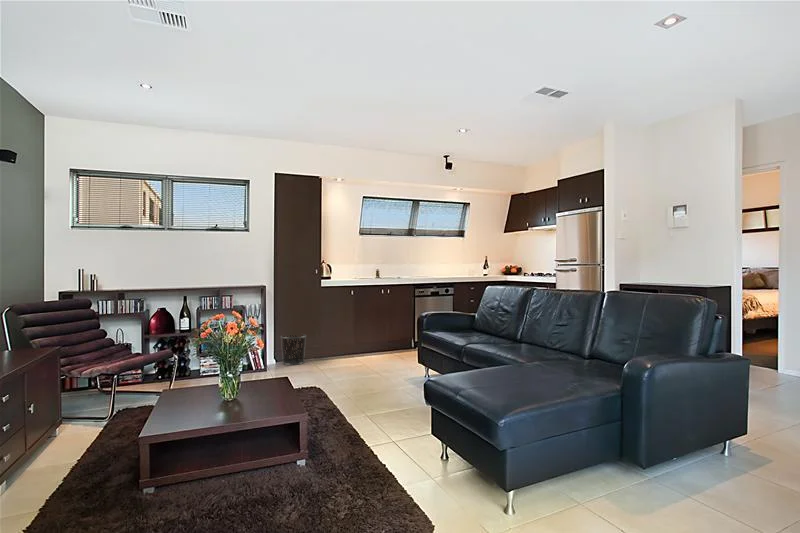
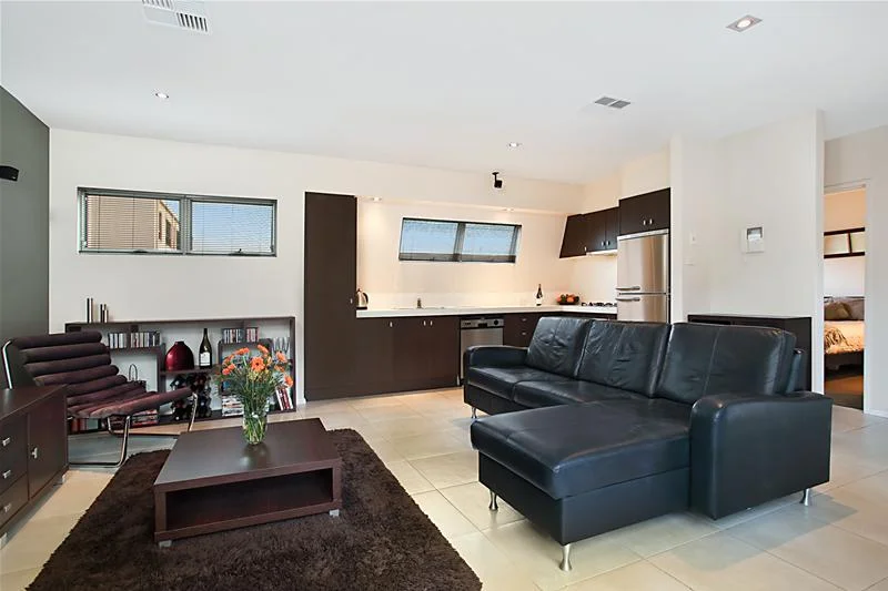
- trash can (293, 349)
